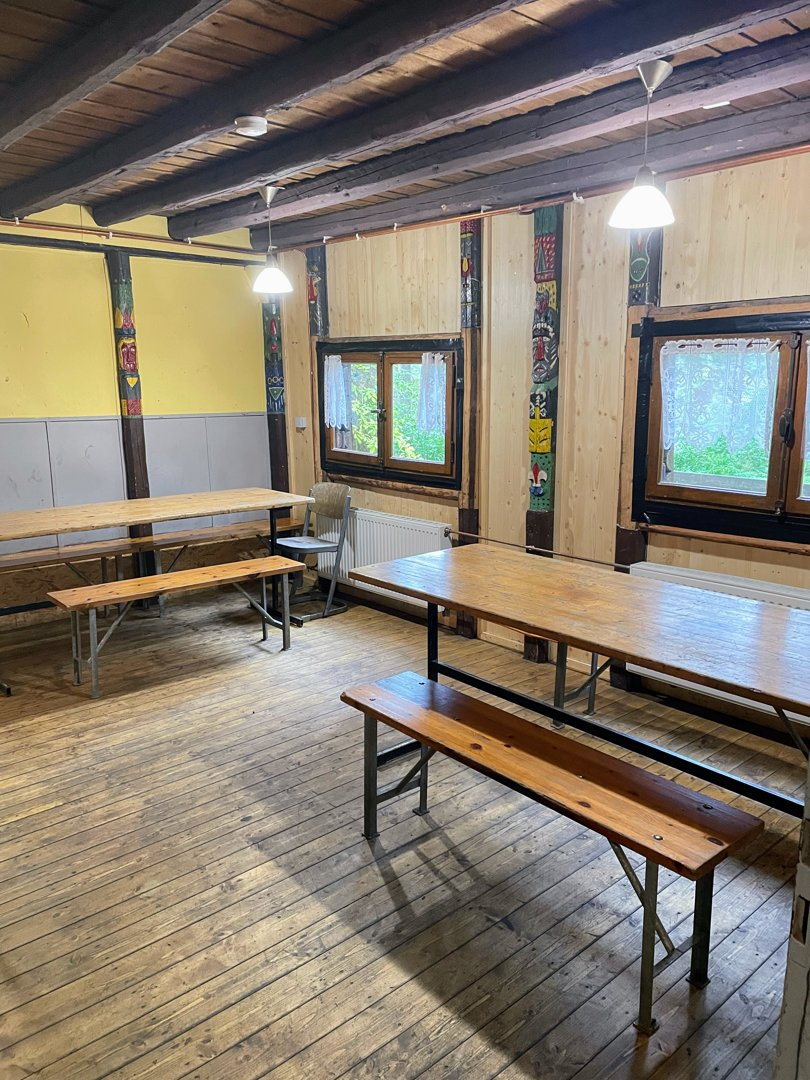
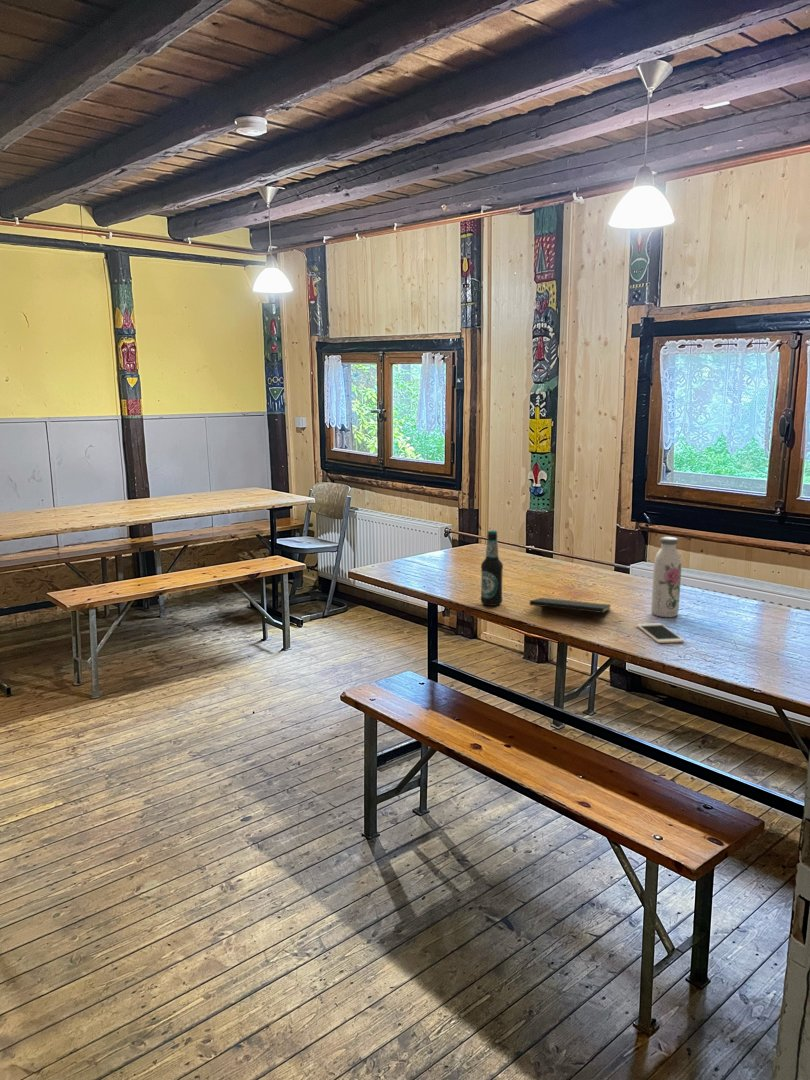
+ notepad (570, 604)
+ cell phone (659, 632)
+ water bottle (666, 576)
+ bottle (491, 567)
